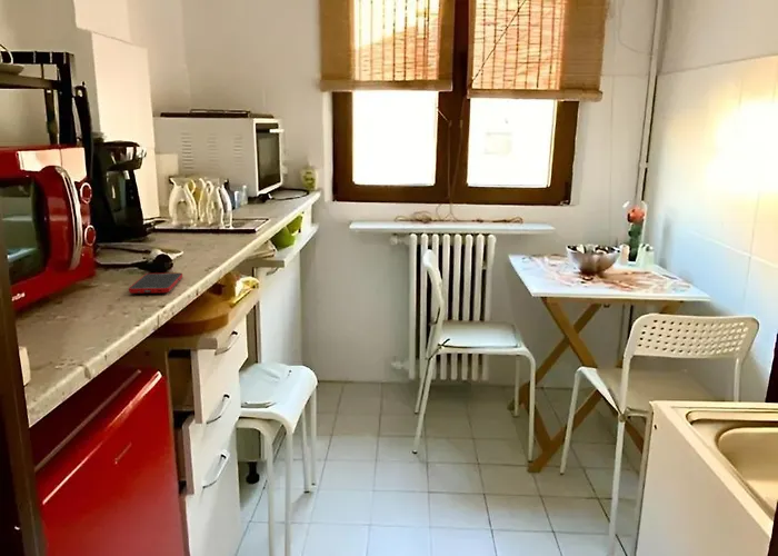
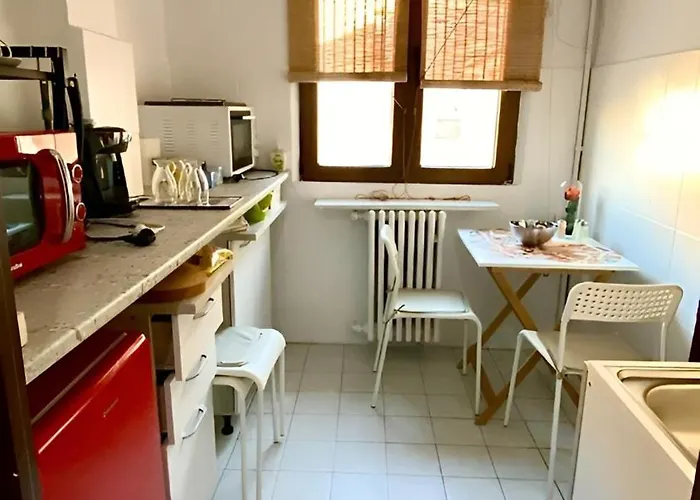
- cell phone (157, 282)
